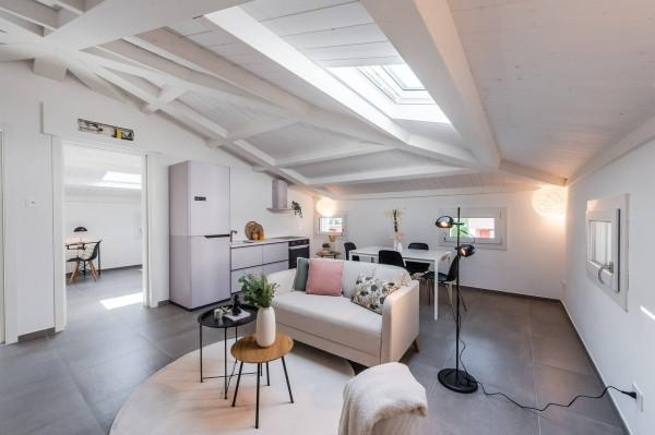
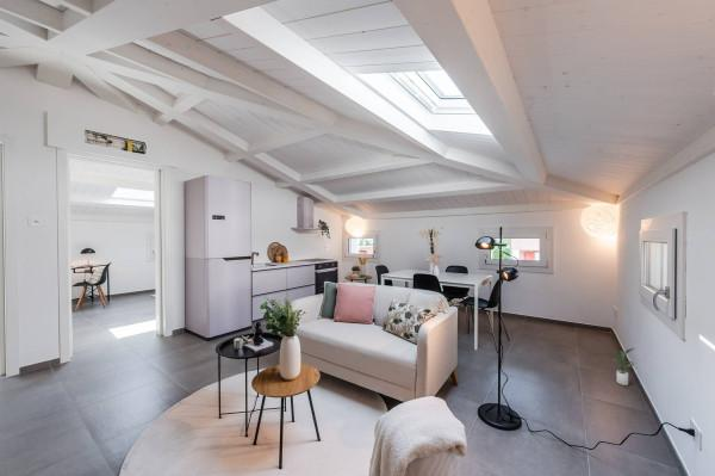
+ potted plant (622, 364)
